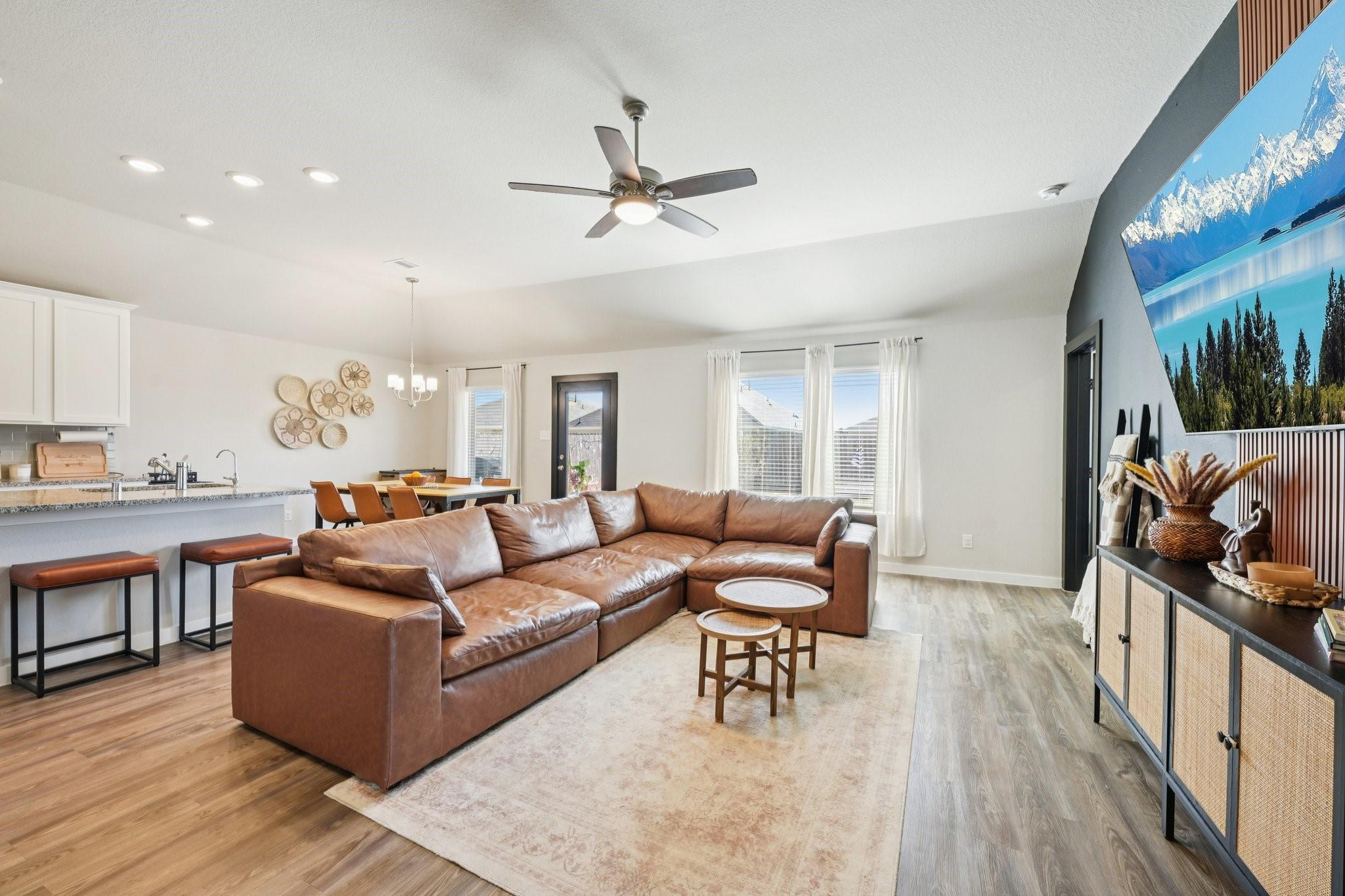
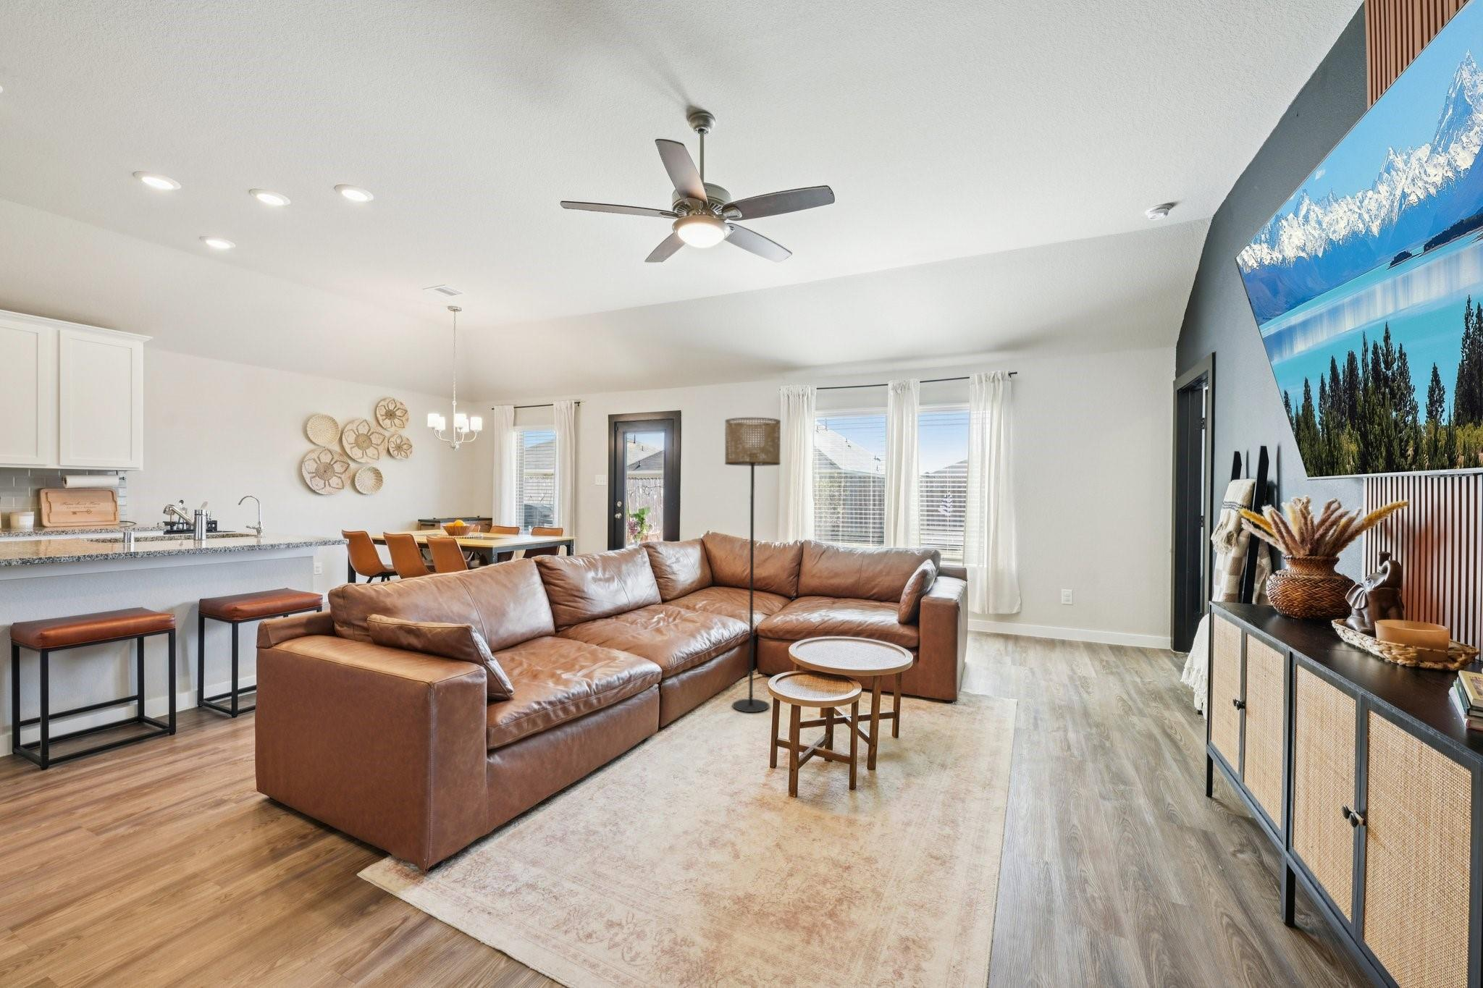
+ floor lamp (752, 563)
